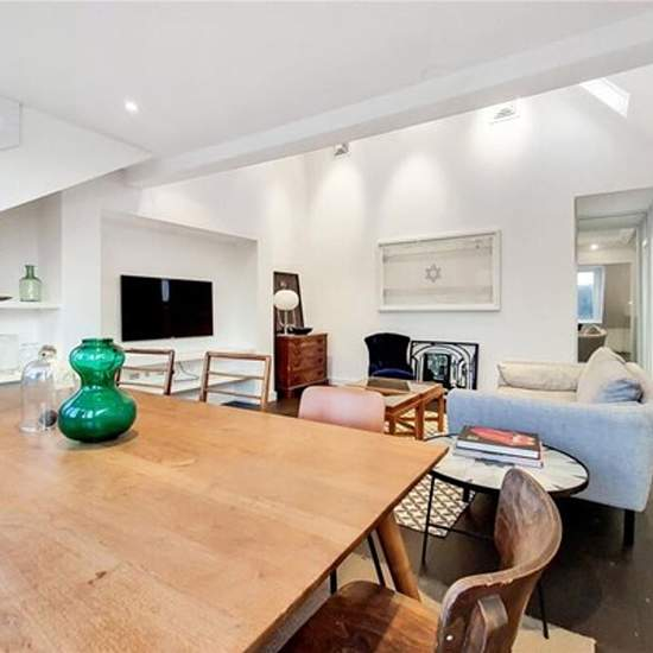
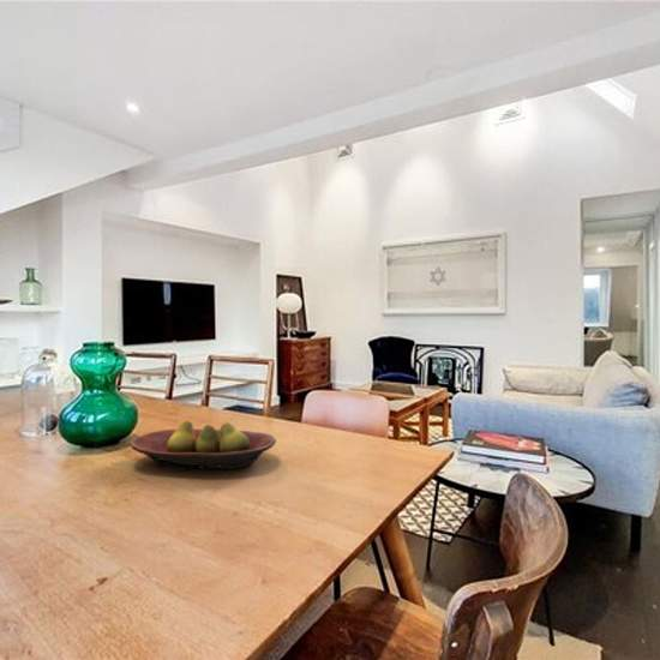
+ fruit bowl (204, 442)
